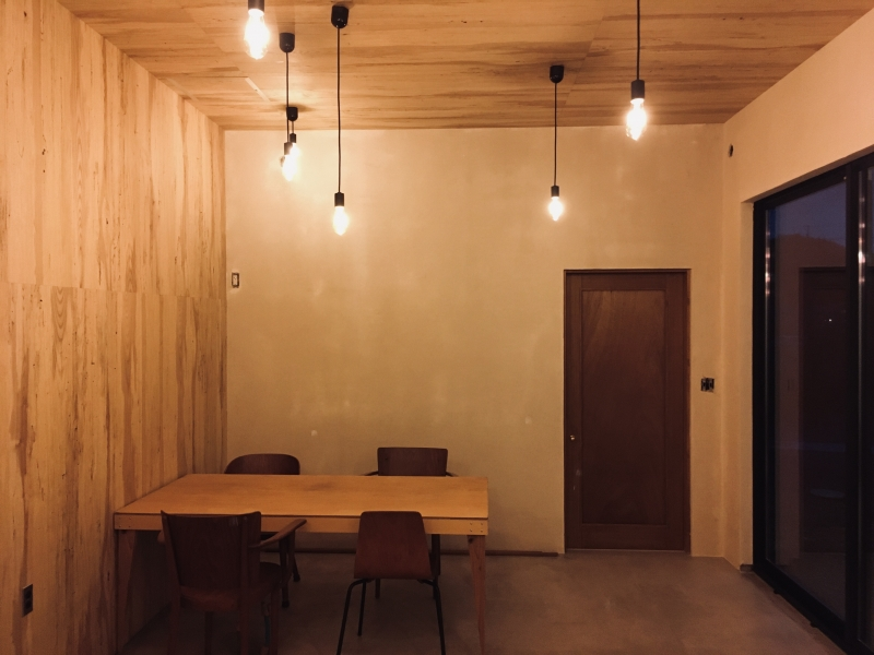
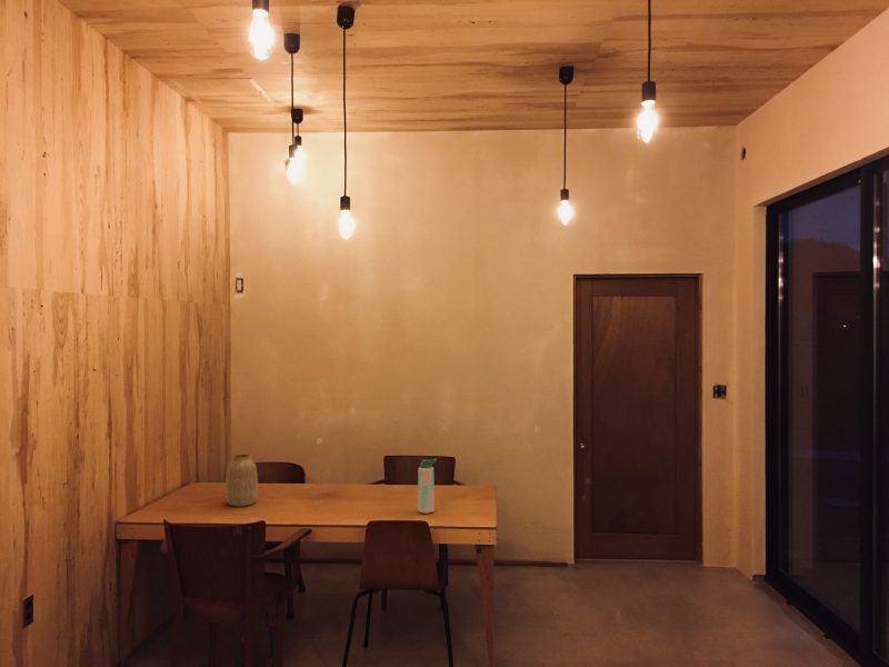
+ water bottle (427, 485)
+ vase (241, 479)
